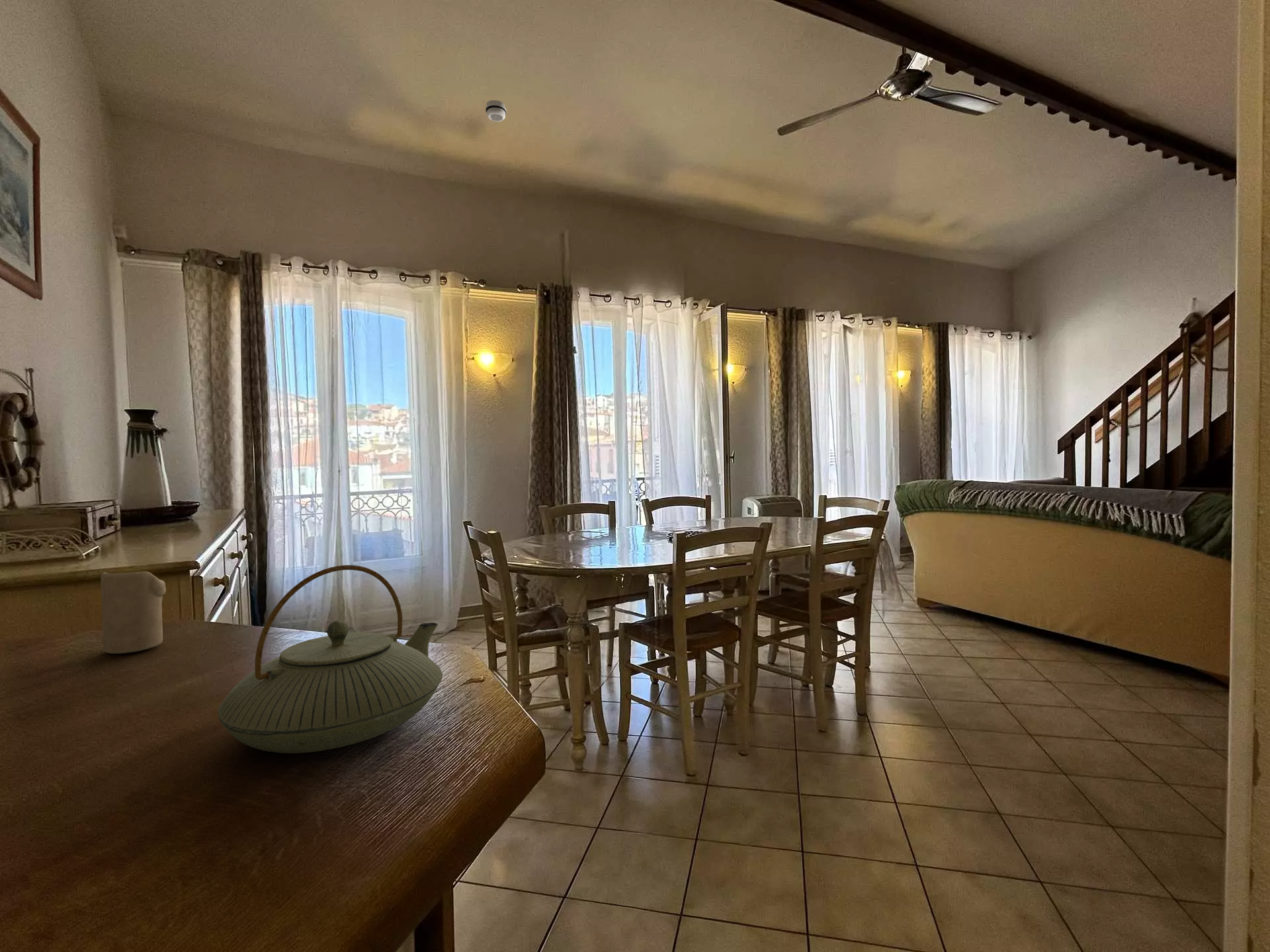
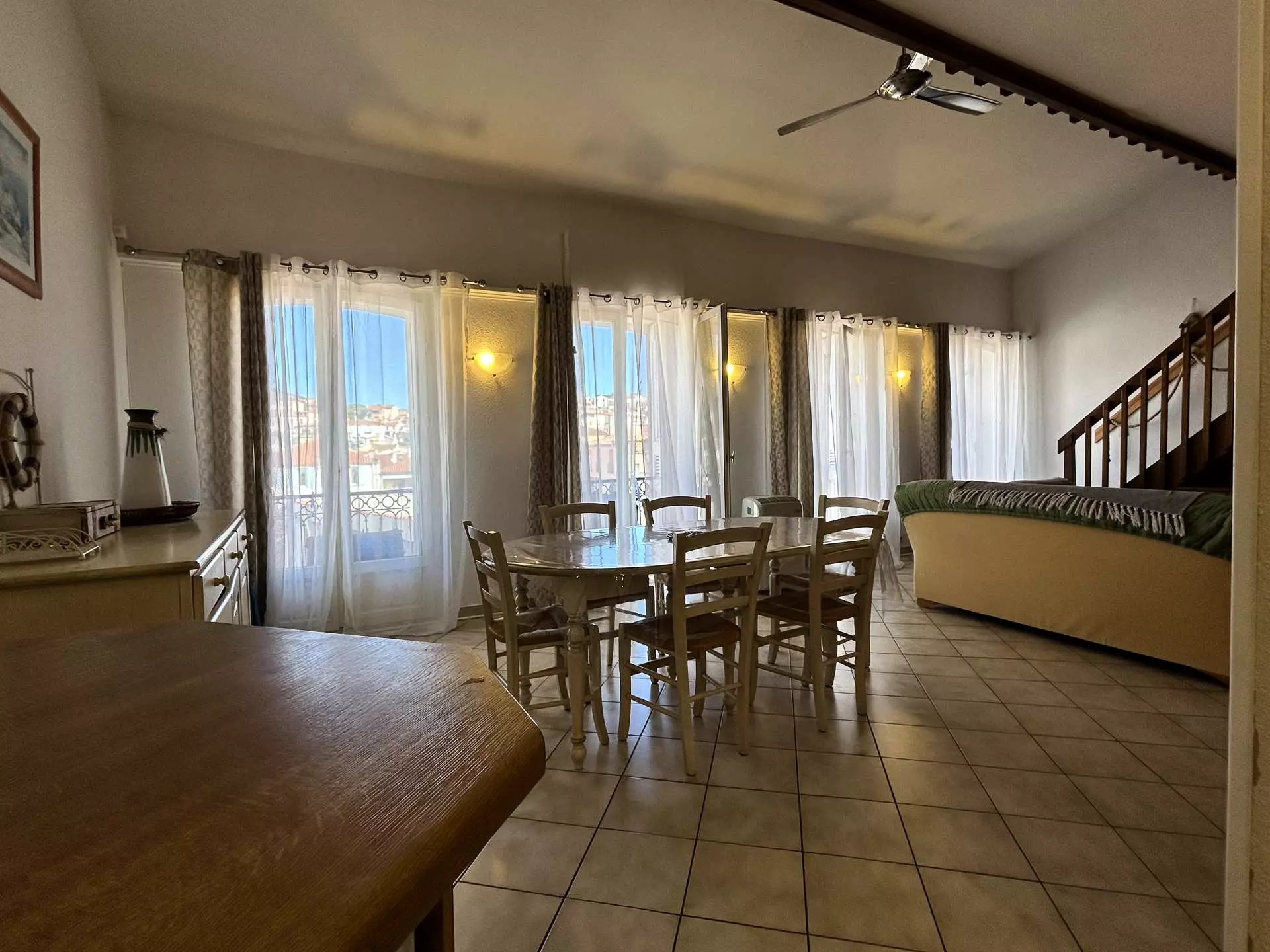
- smoke detector (495, 111)
- teapot (349, 641)
- candle (134, 608)
